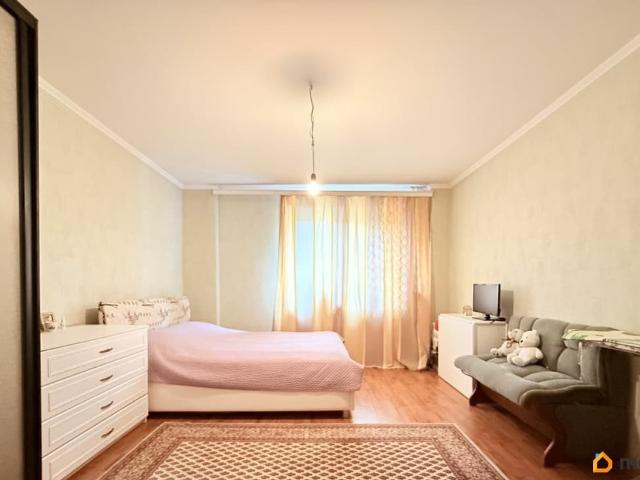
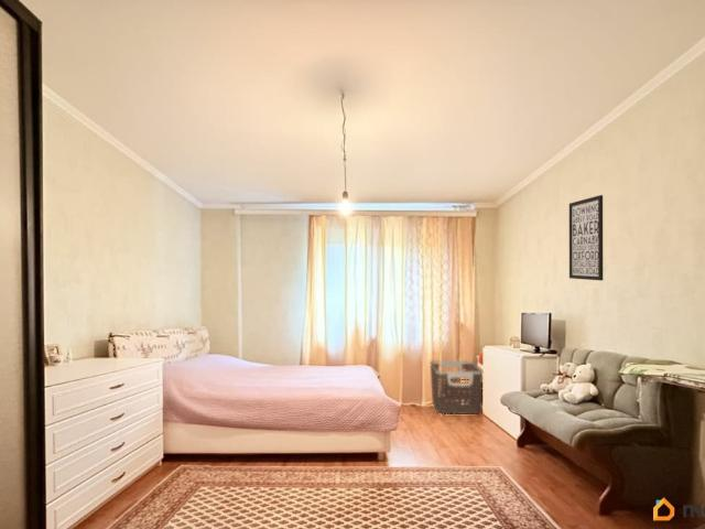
+ wall art (585, 239)
+ clothes hamper (455, 388)
